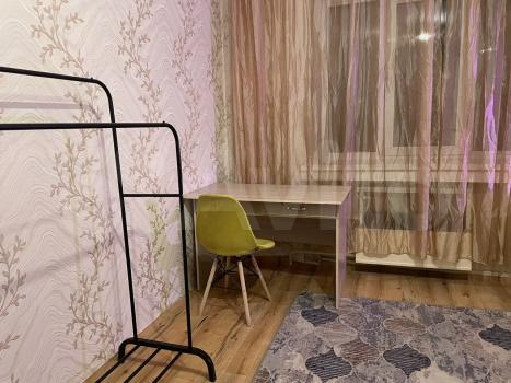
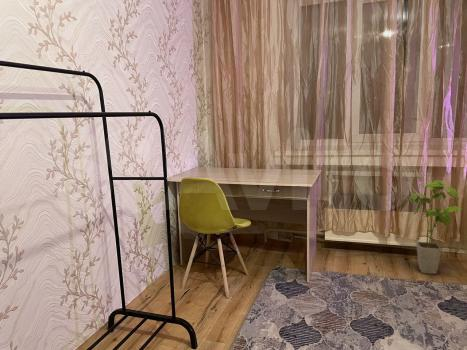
+ house plant (435, 226)
